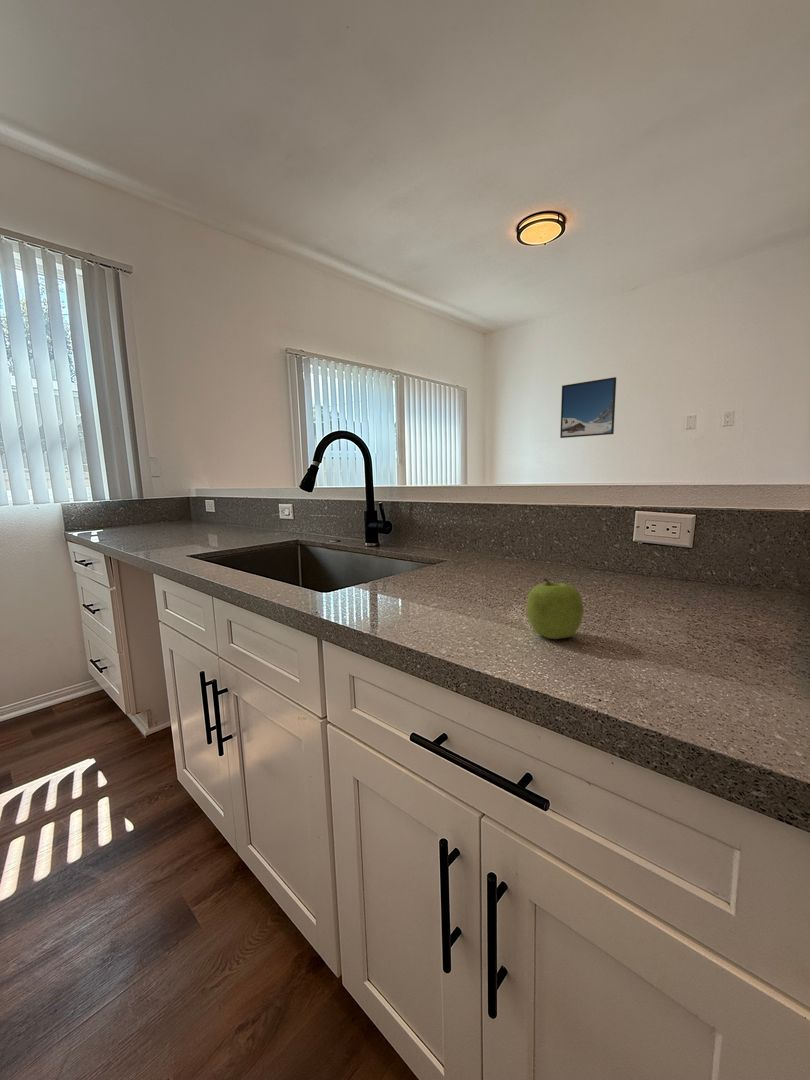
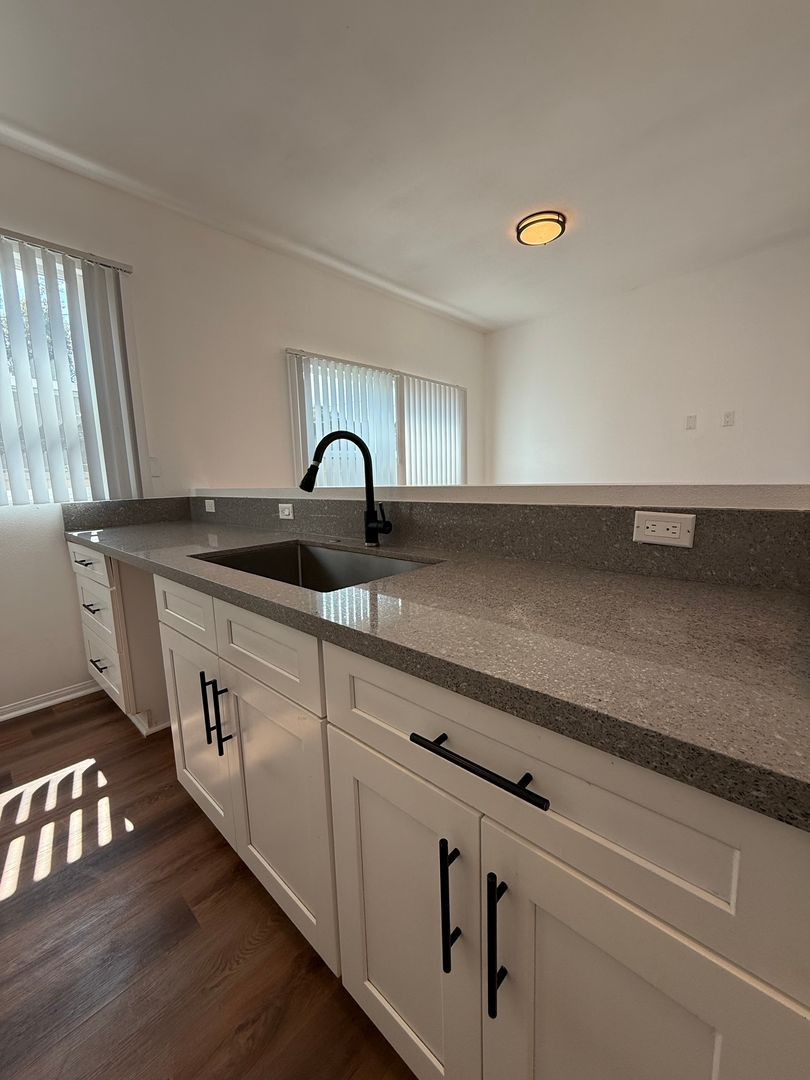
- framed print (586, 409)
- fruit (554, 607)
